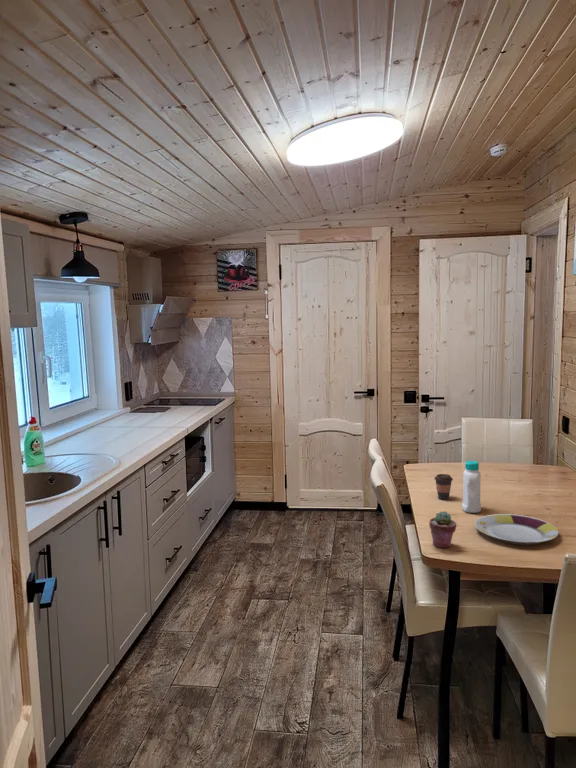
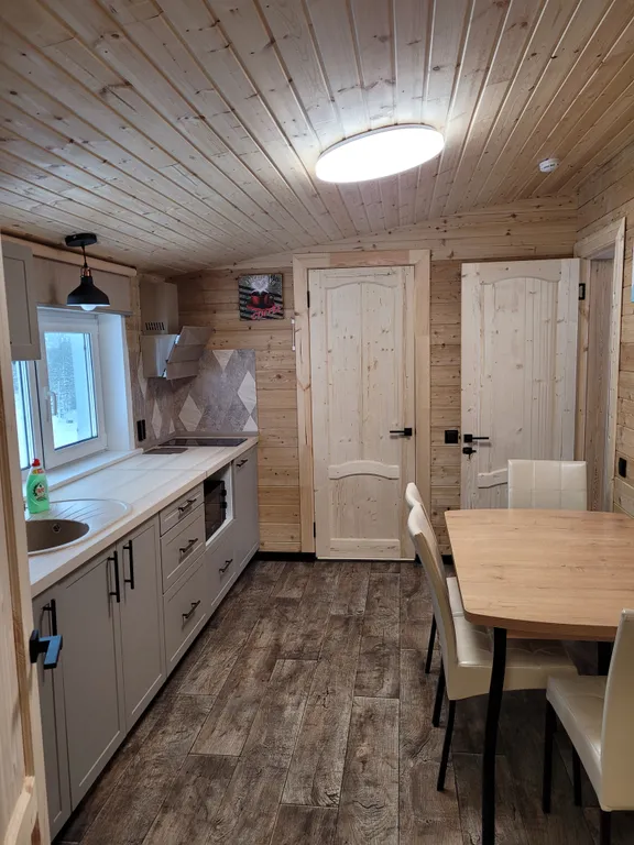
- coffee cup (443, 486)
- potted succulent (442, 528)
- bottle (471, 485)
- plate (515, 530)
